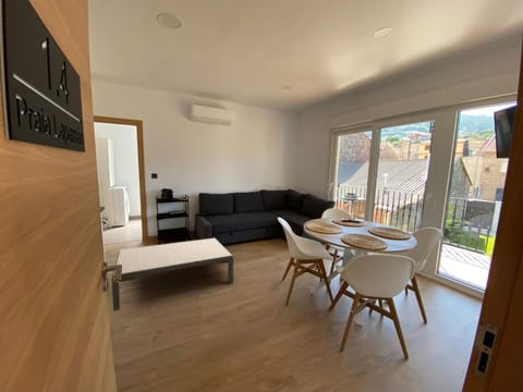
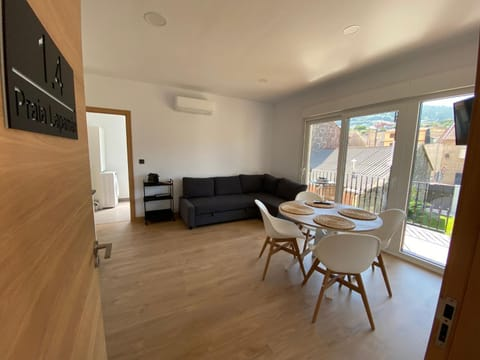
- coffee table (175, 266)
